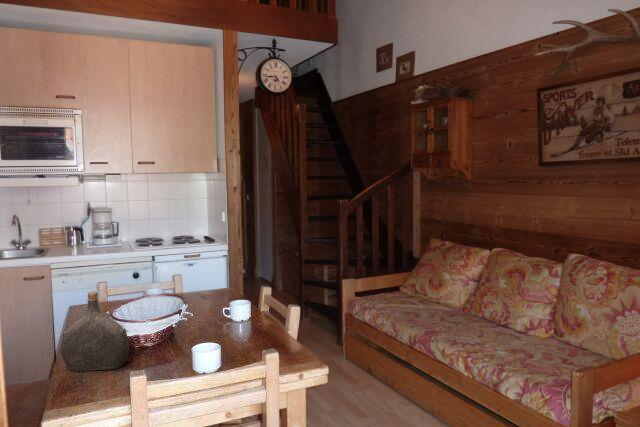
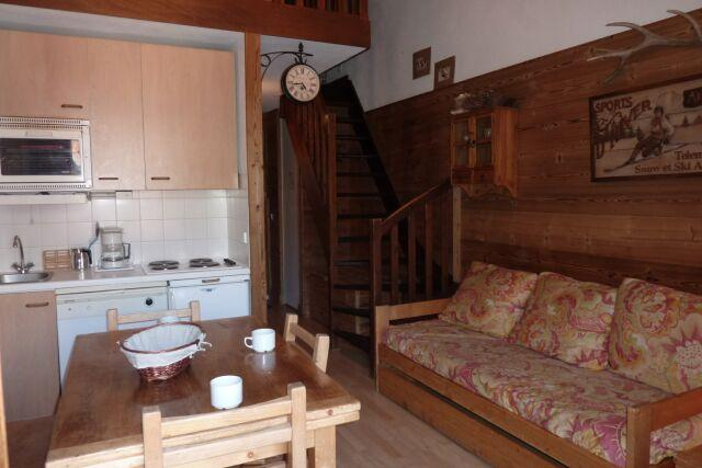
- water jug (94, 329)
